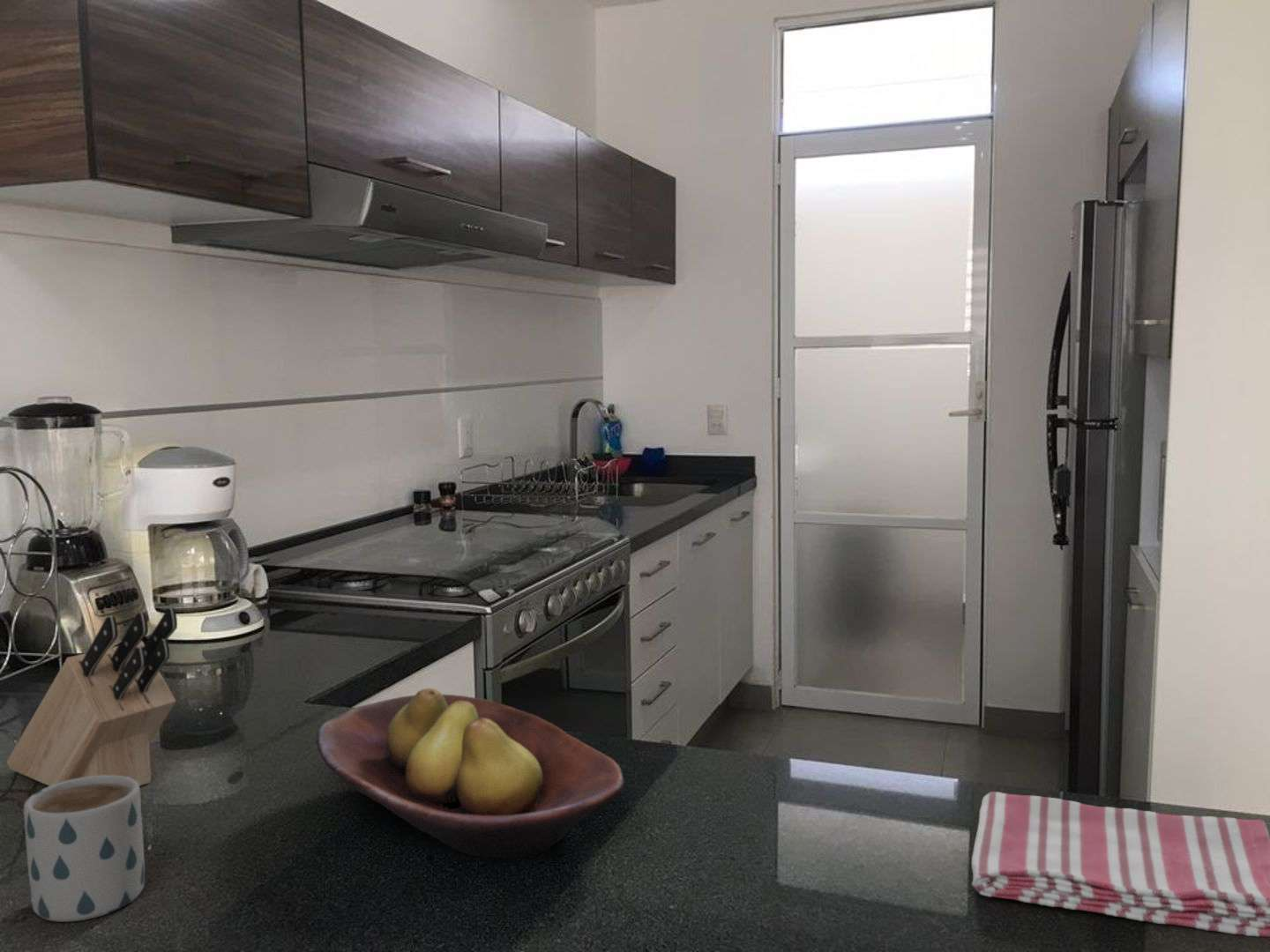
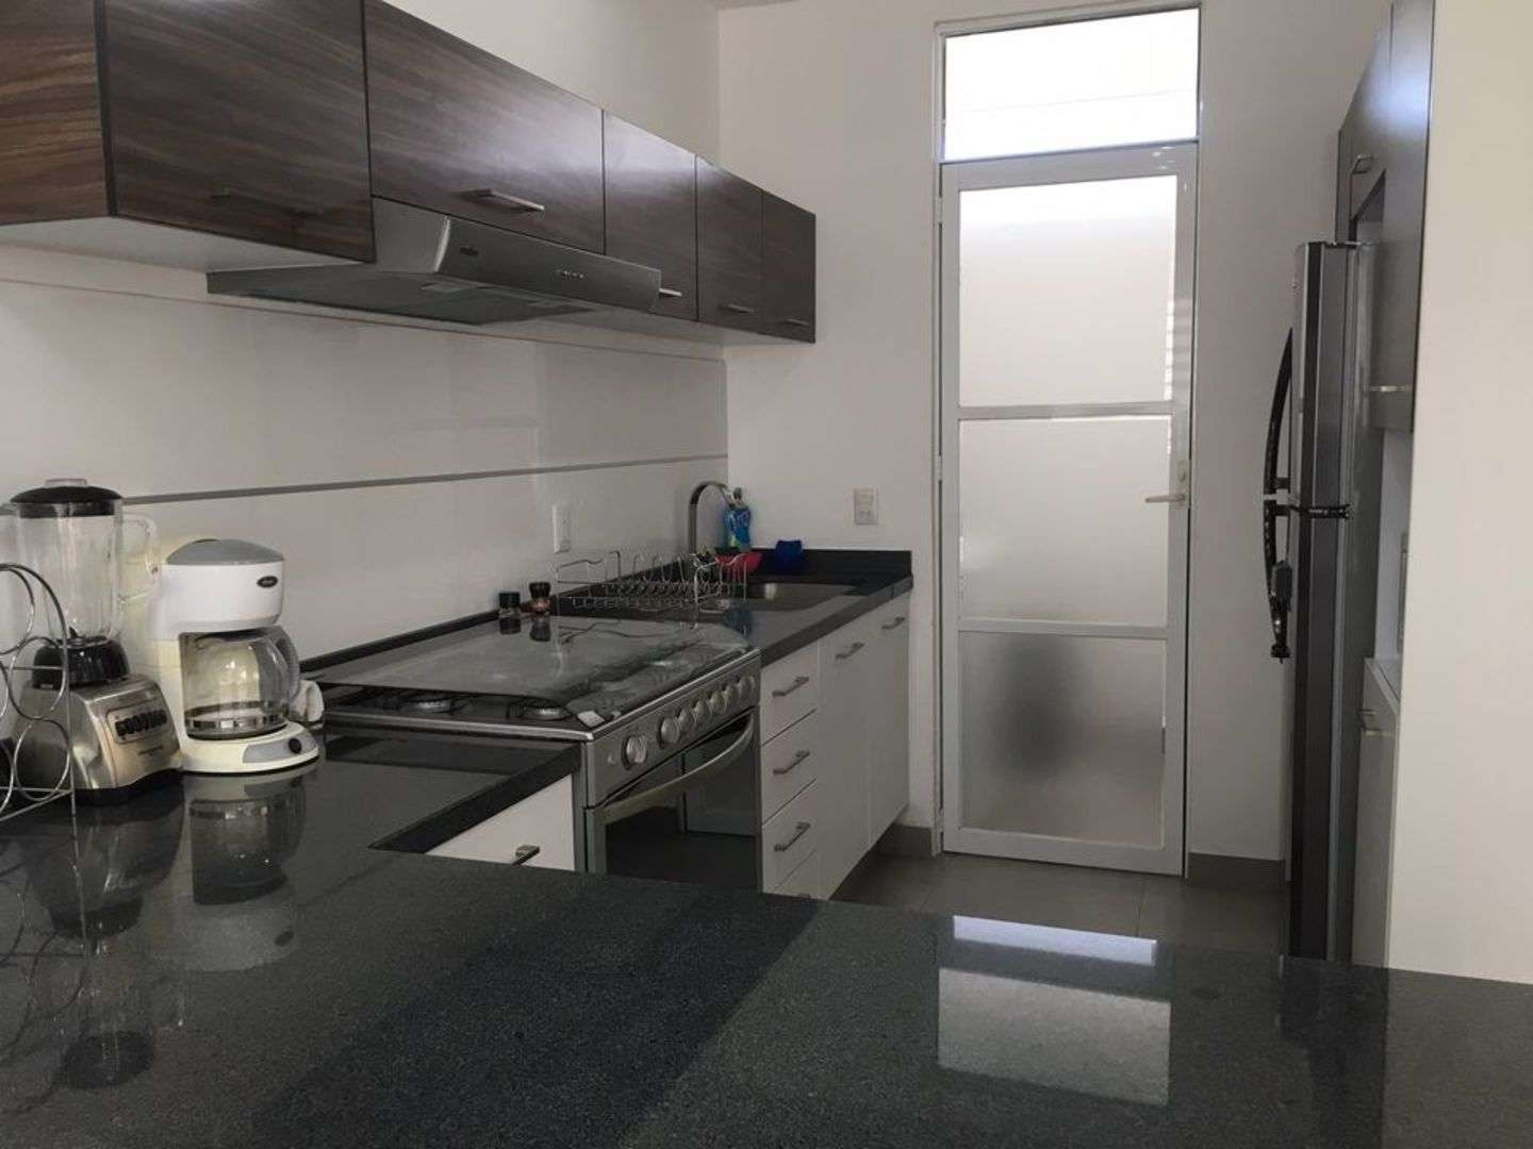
- dish towel (1123, 850)
- mug (74, 842)
- fruit bowl (461, 755)
- knife block (94, 690)
